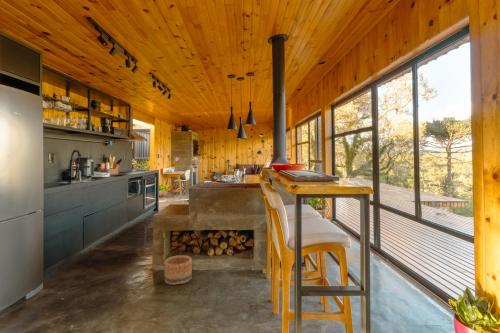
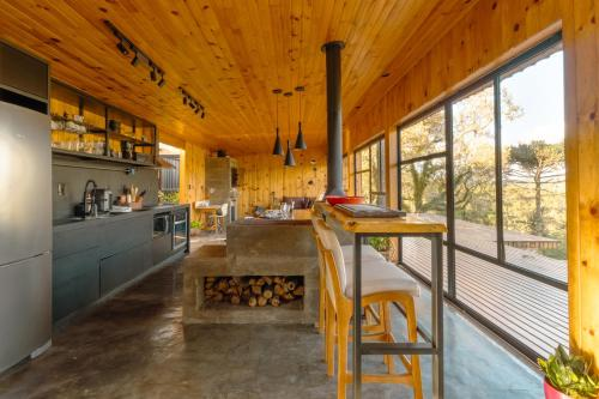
- basket (178, 269)
